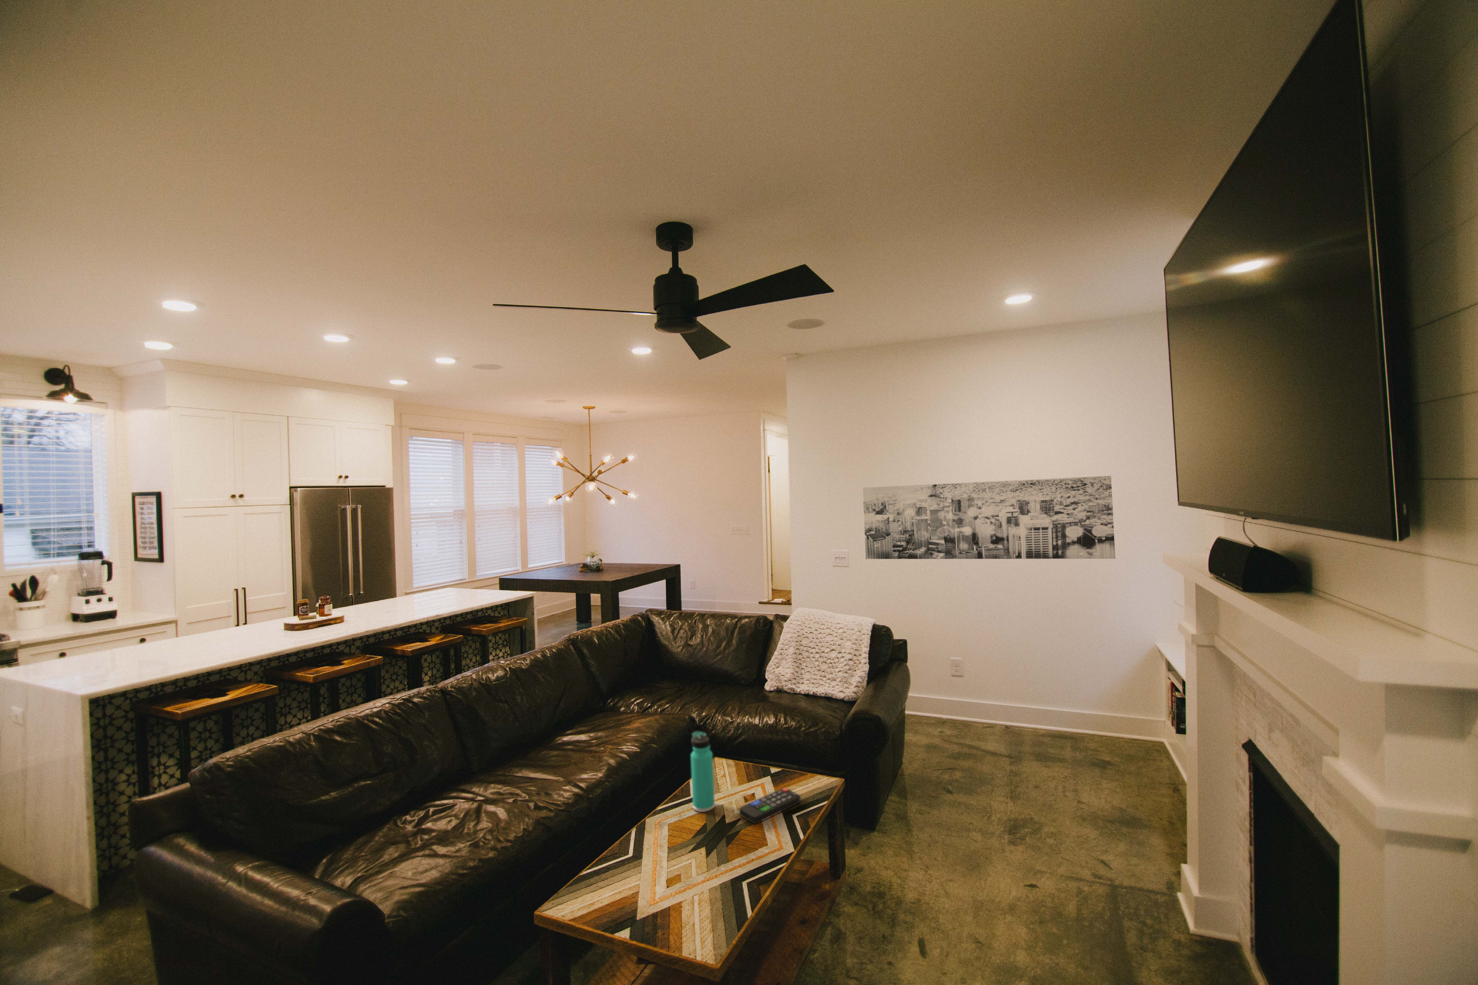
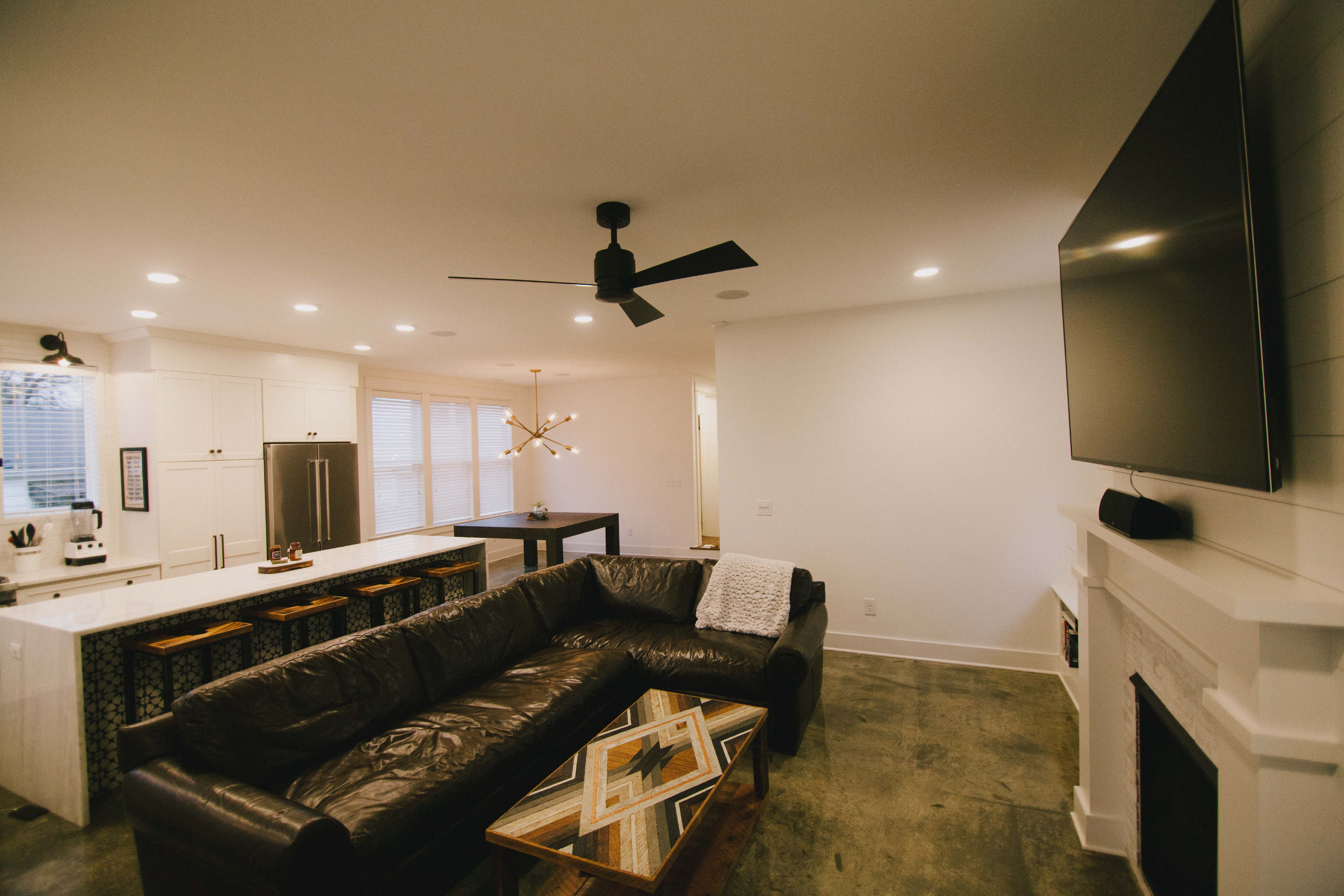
- thermos bottle (703, 770)
- wall art (980, 520)
- remote control (770, 805)
